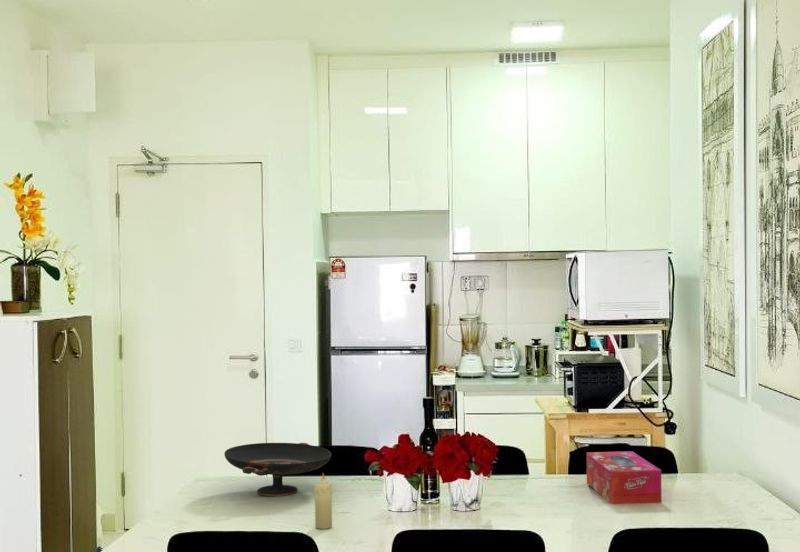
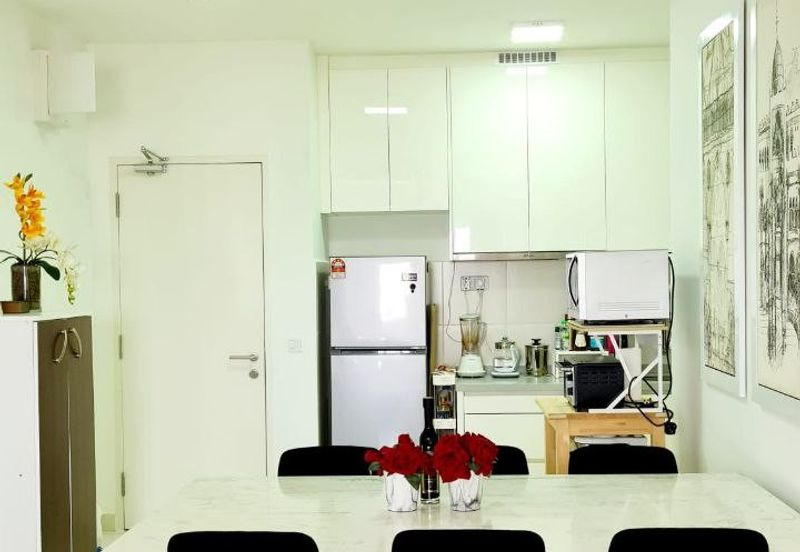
- candle (323, 499)
- decorative bowl (278, 471)
- tissue box (622, 476)
